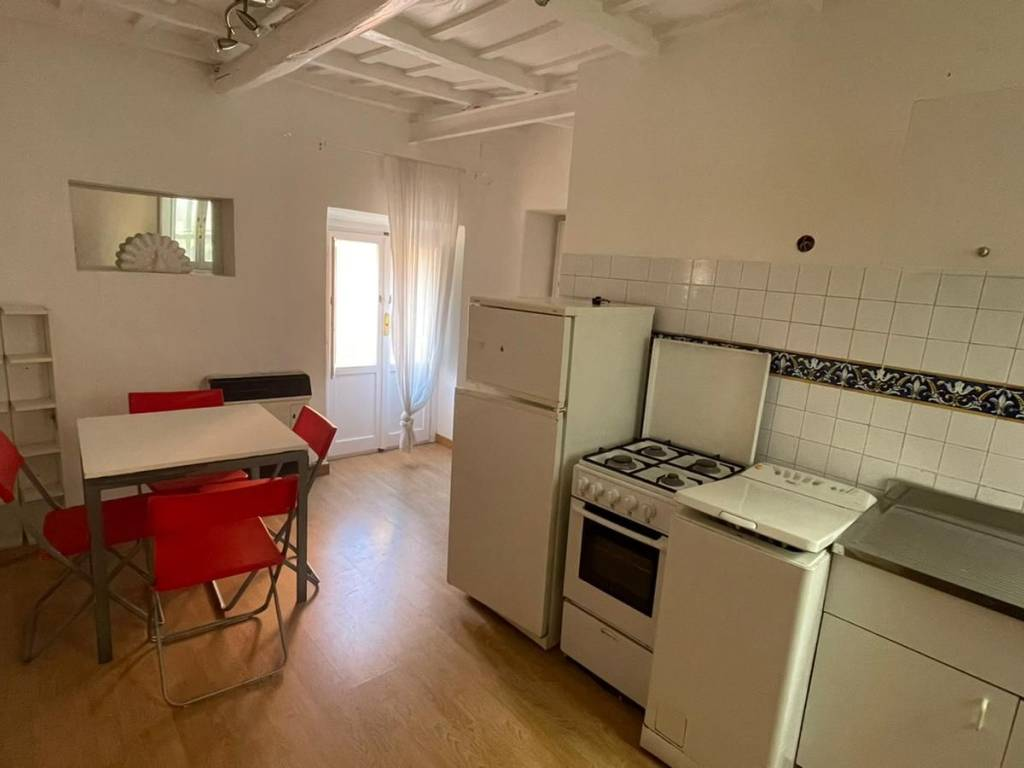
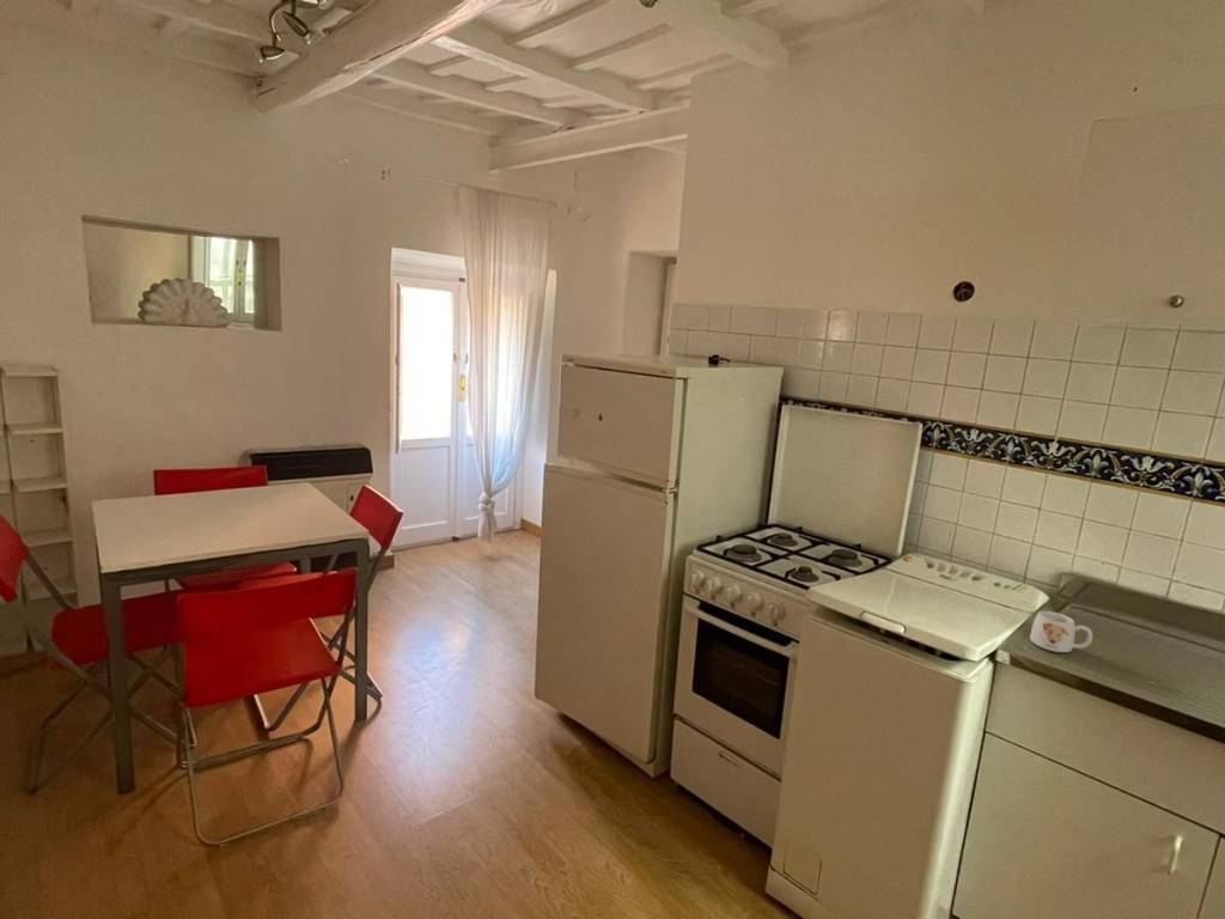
+ mug (1061, 633)
